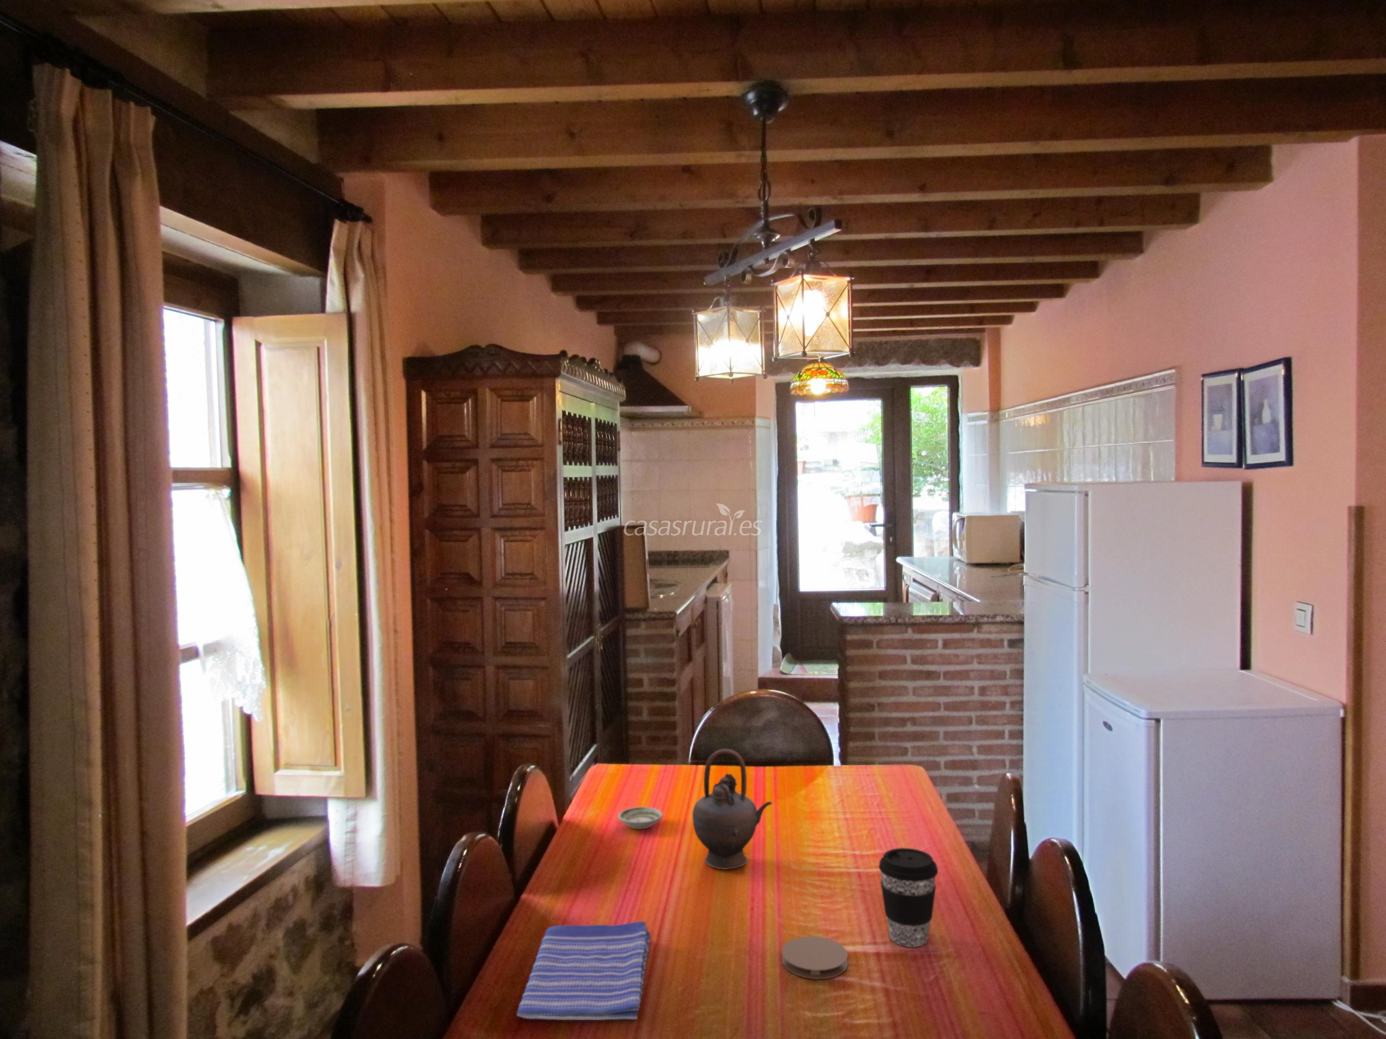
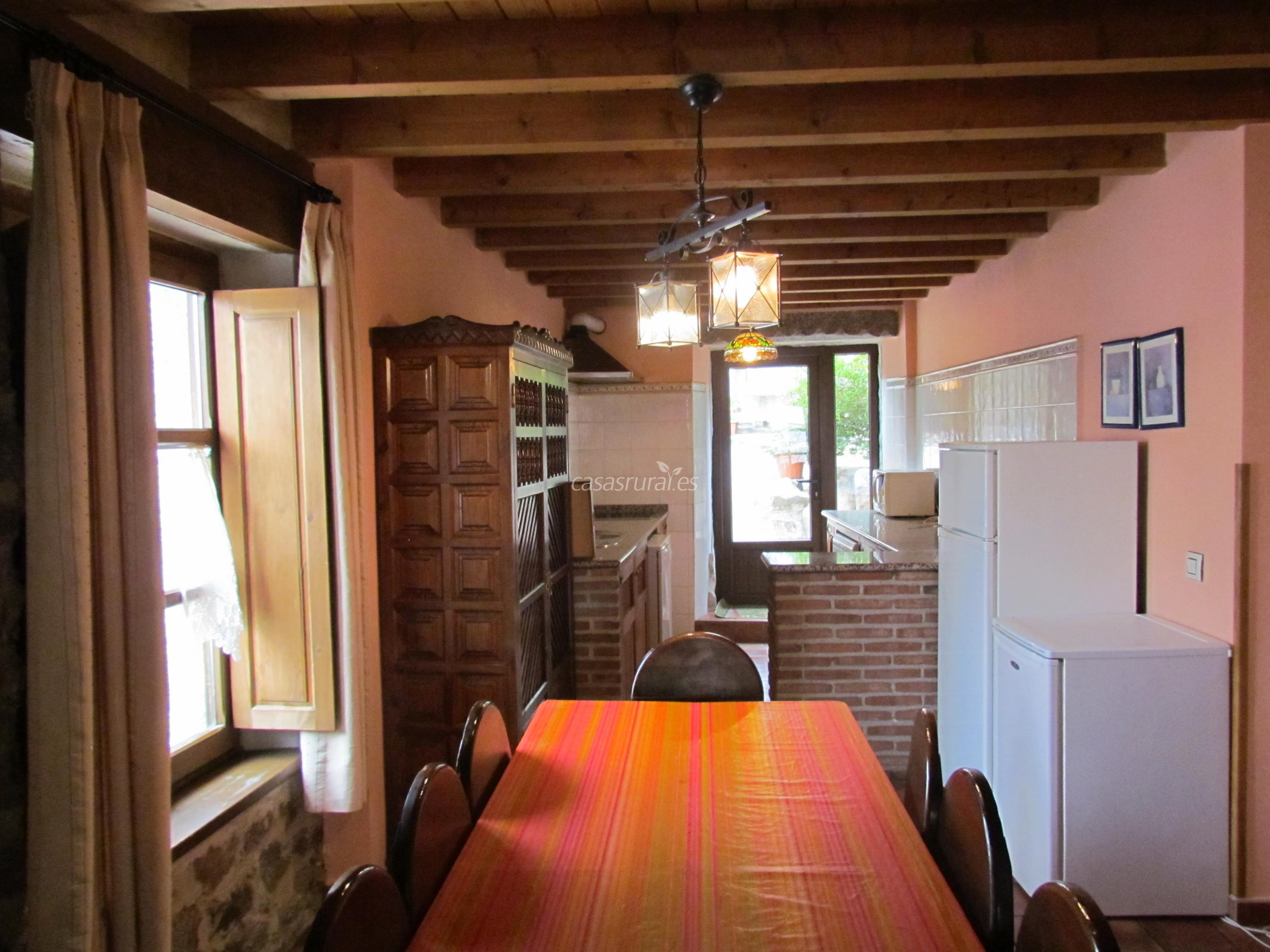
- dish towel (588, 966)
- coaster (814, 957)
- coffee cup (908, 897)
- saucer (641, 820)
- teapot (732, 807)
